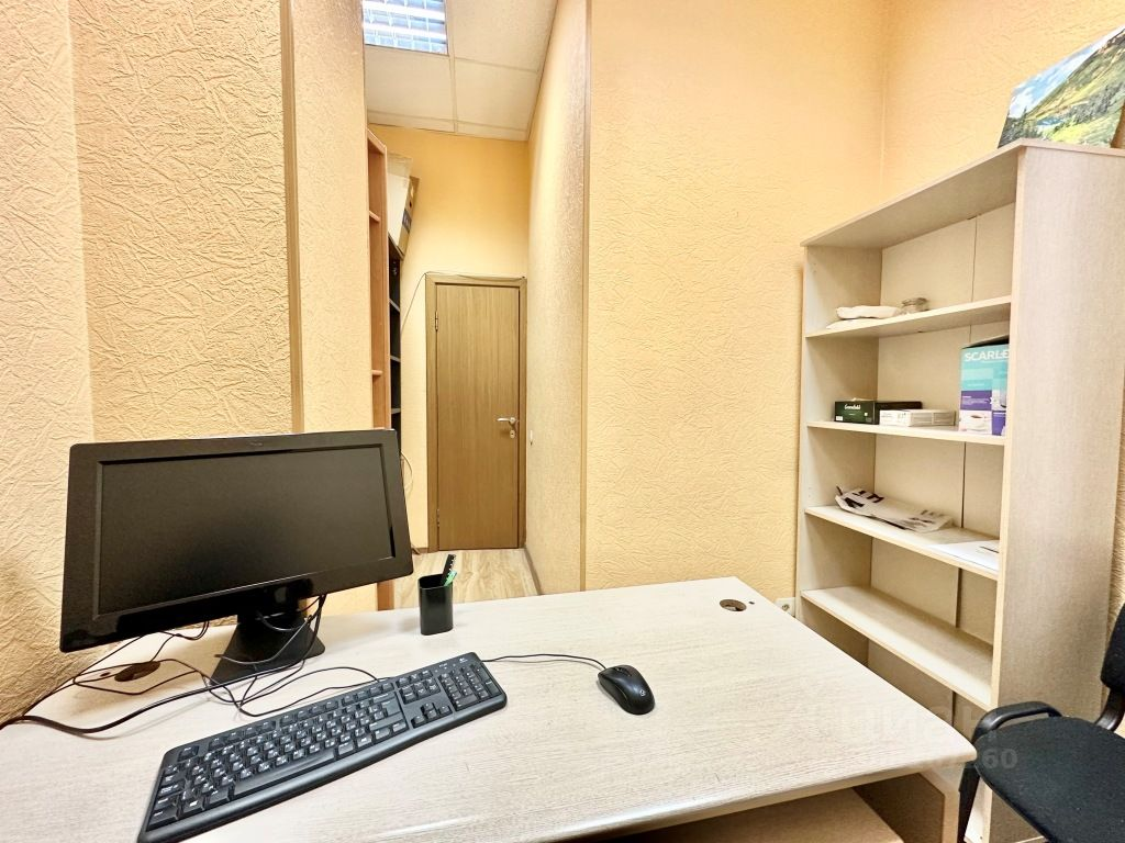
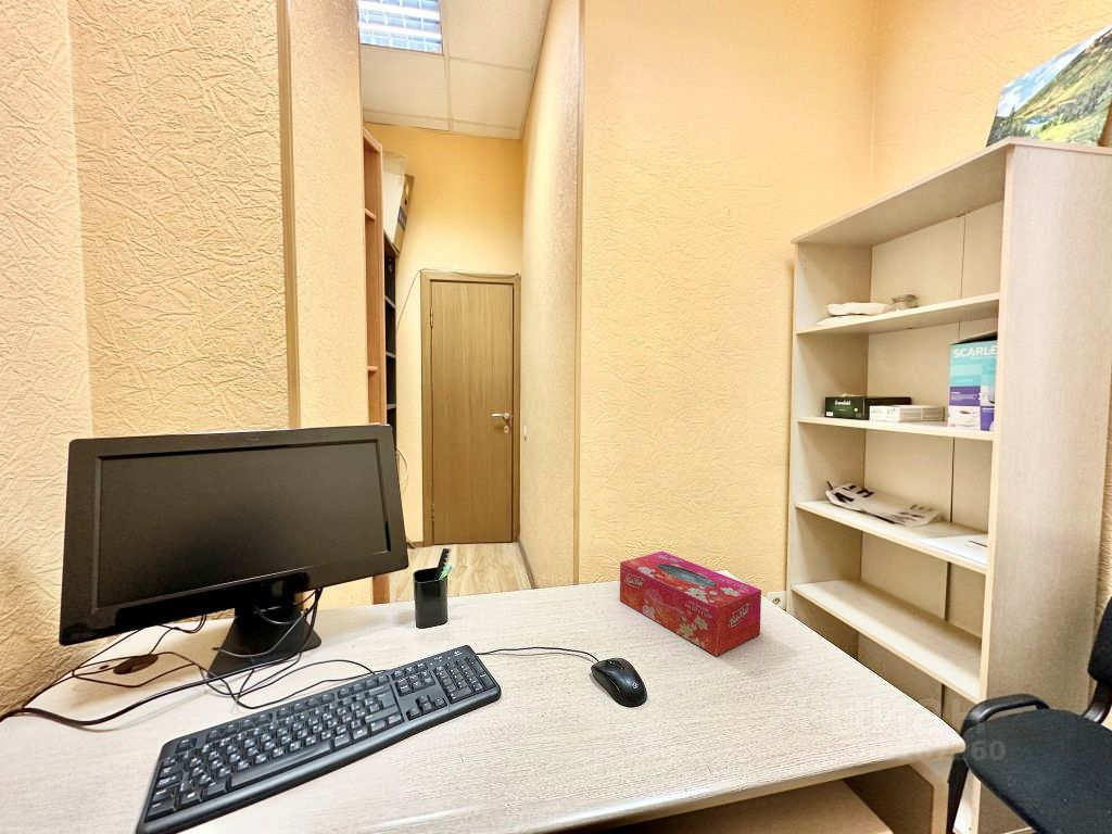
+ tissue box (684, 595)
